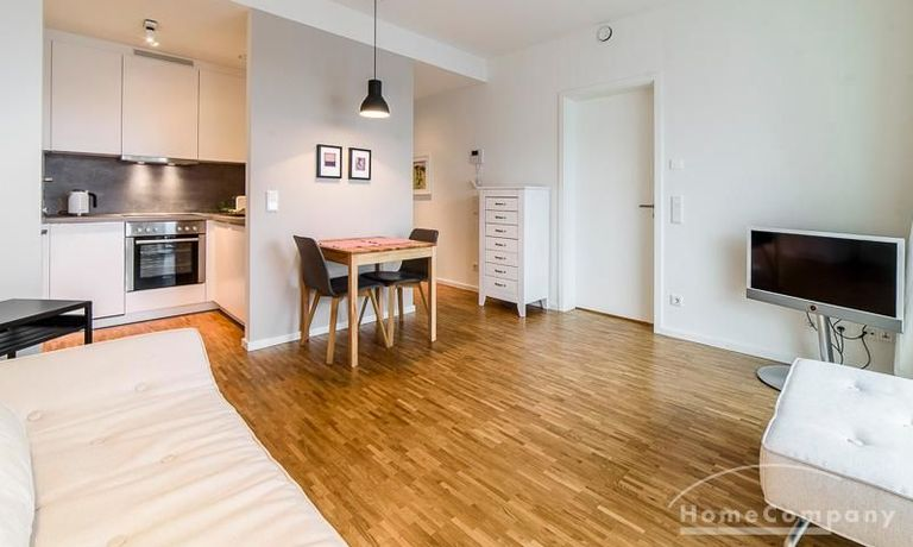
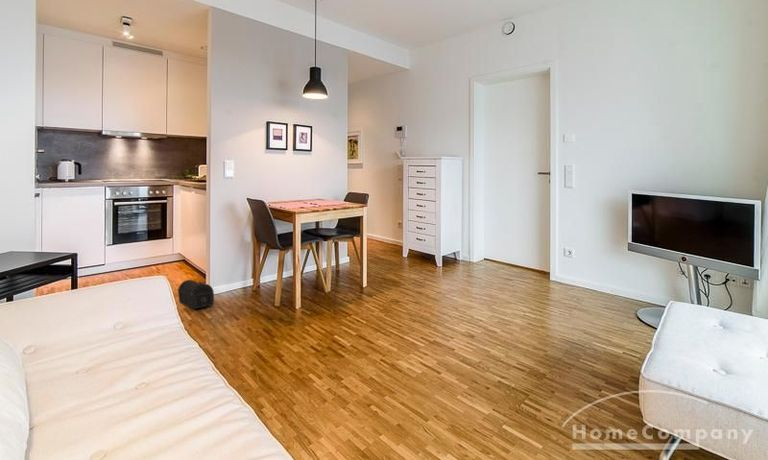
+ treasure chest (196, 293)
